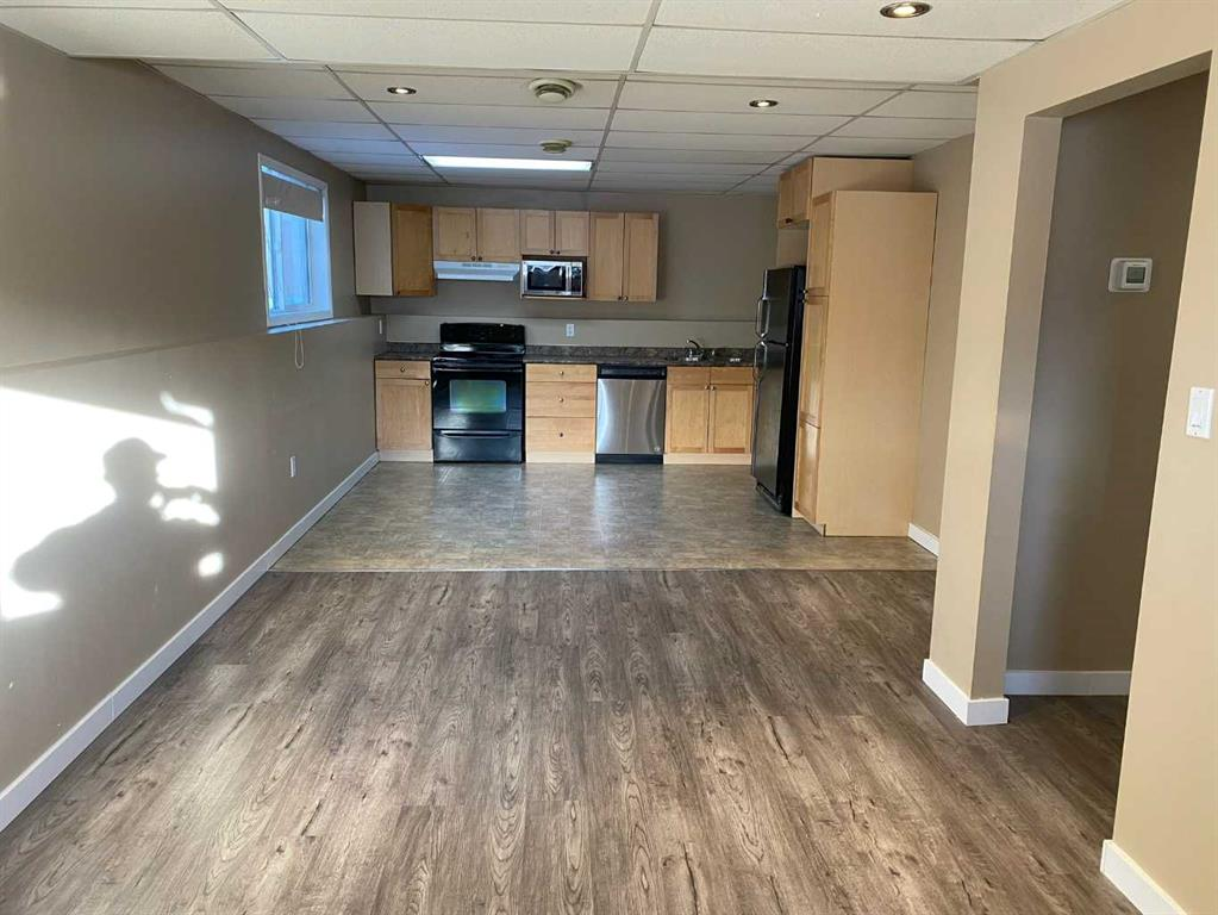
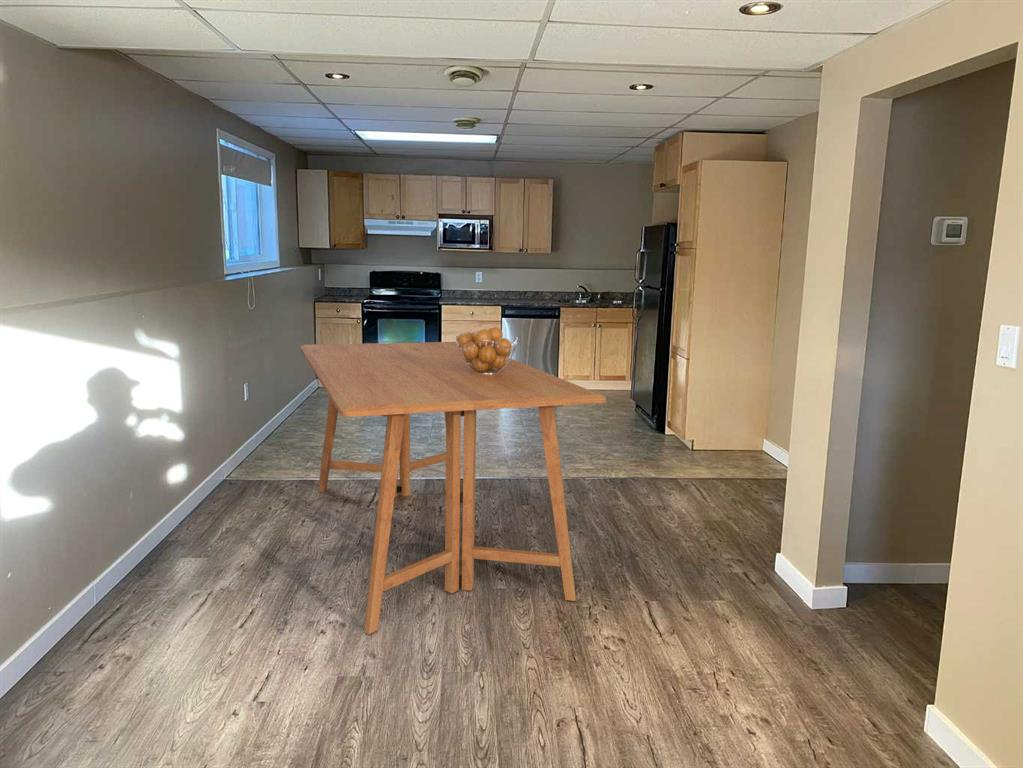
+ dining table (427, 457)
+ fruit basket (486, 349)
